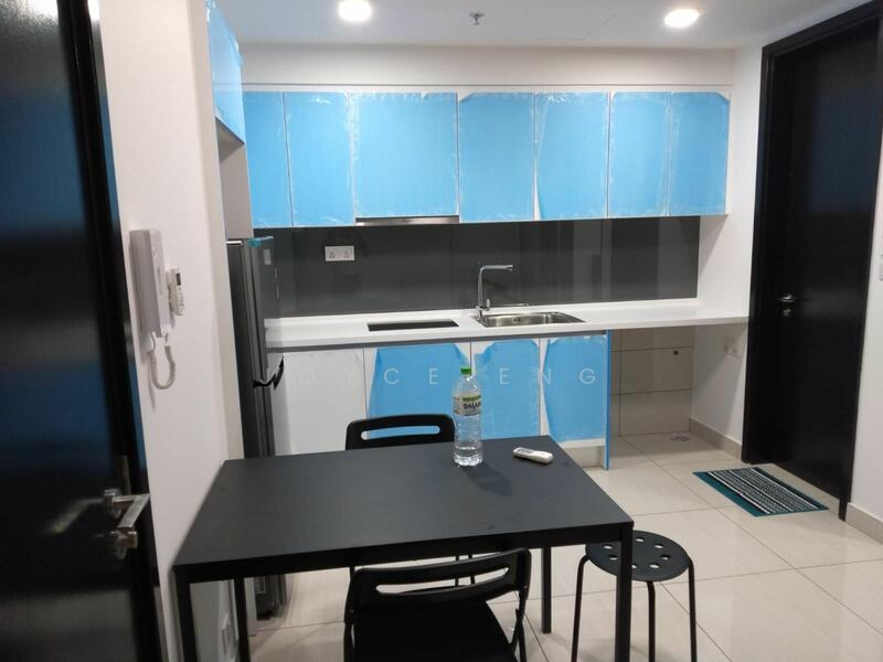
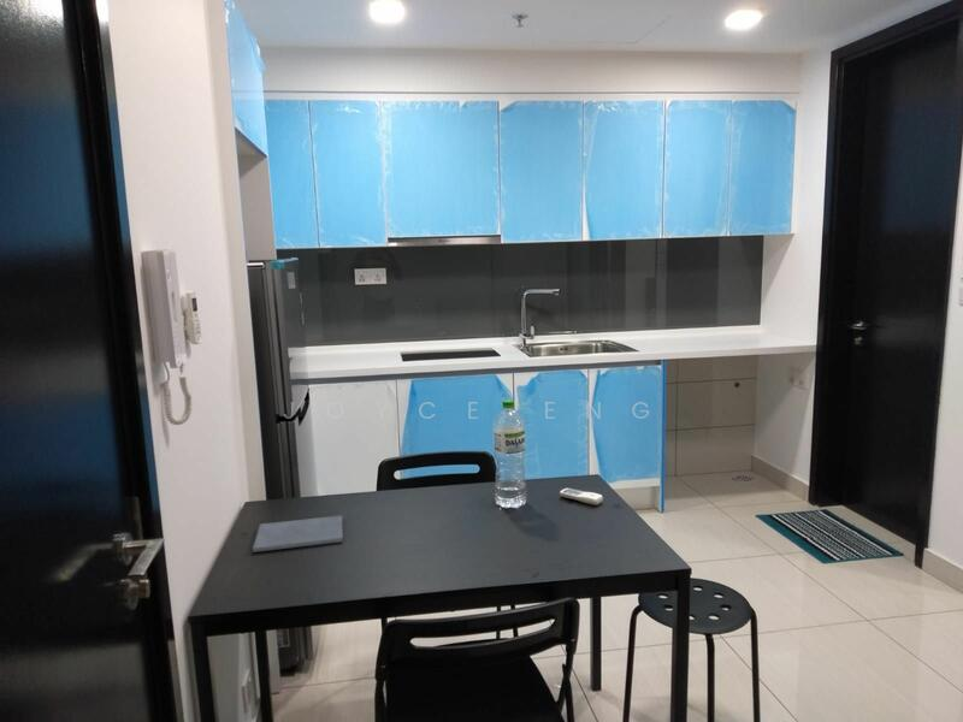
+ notepad (300, 532)
